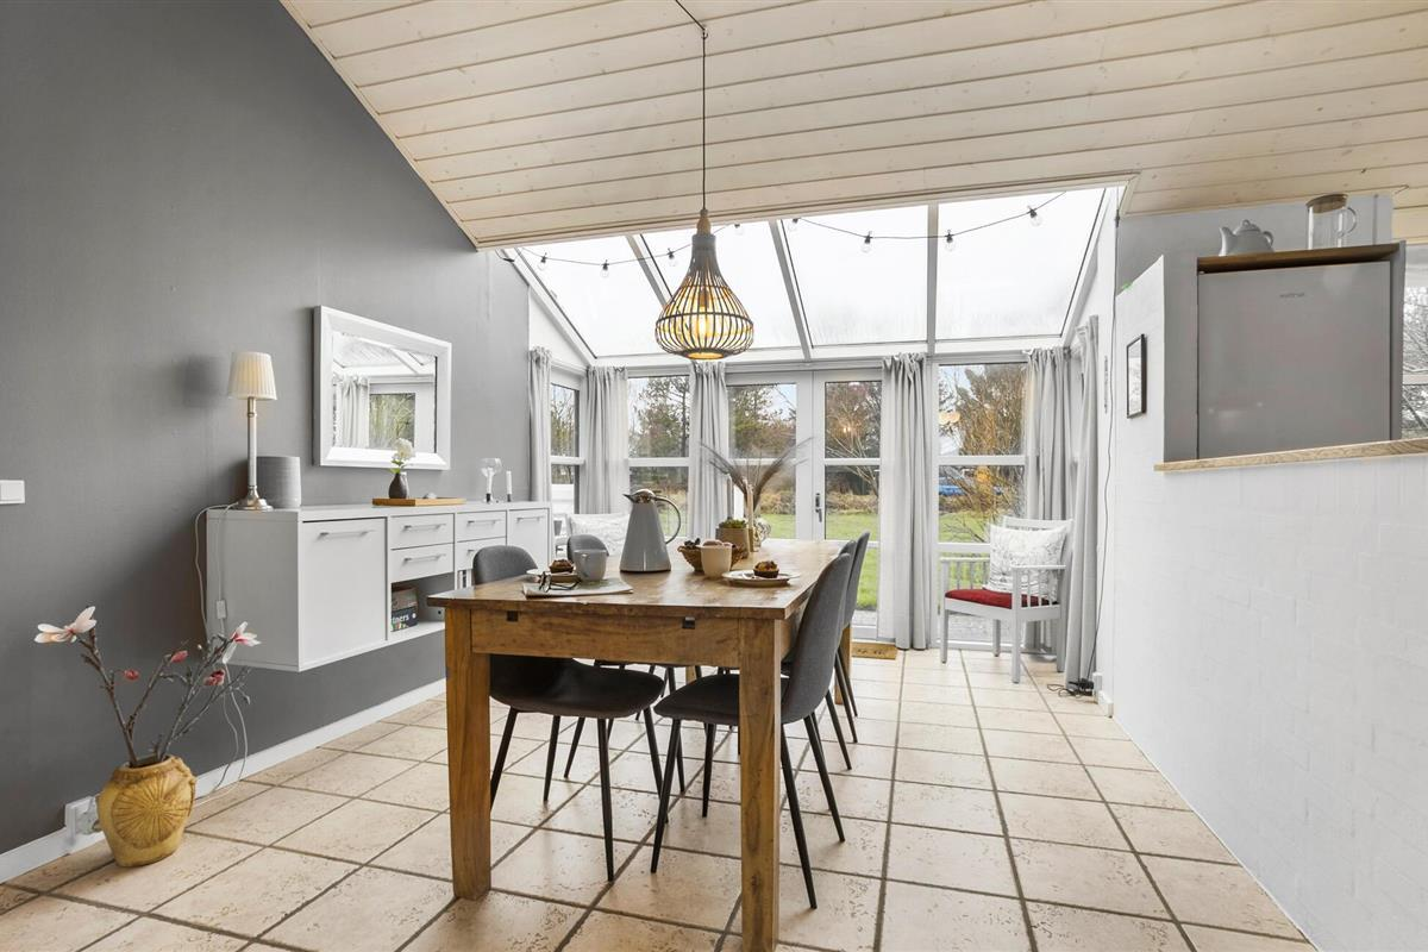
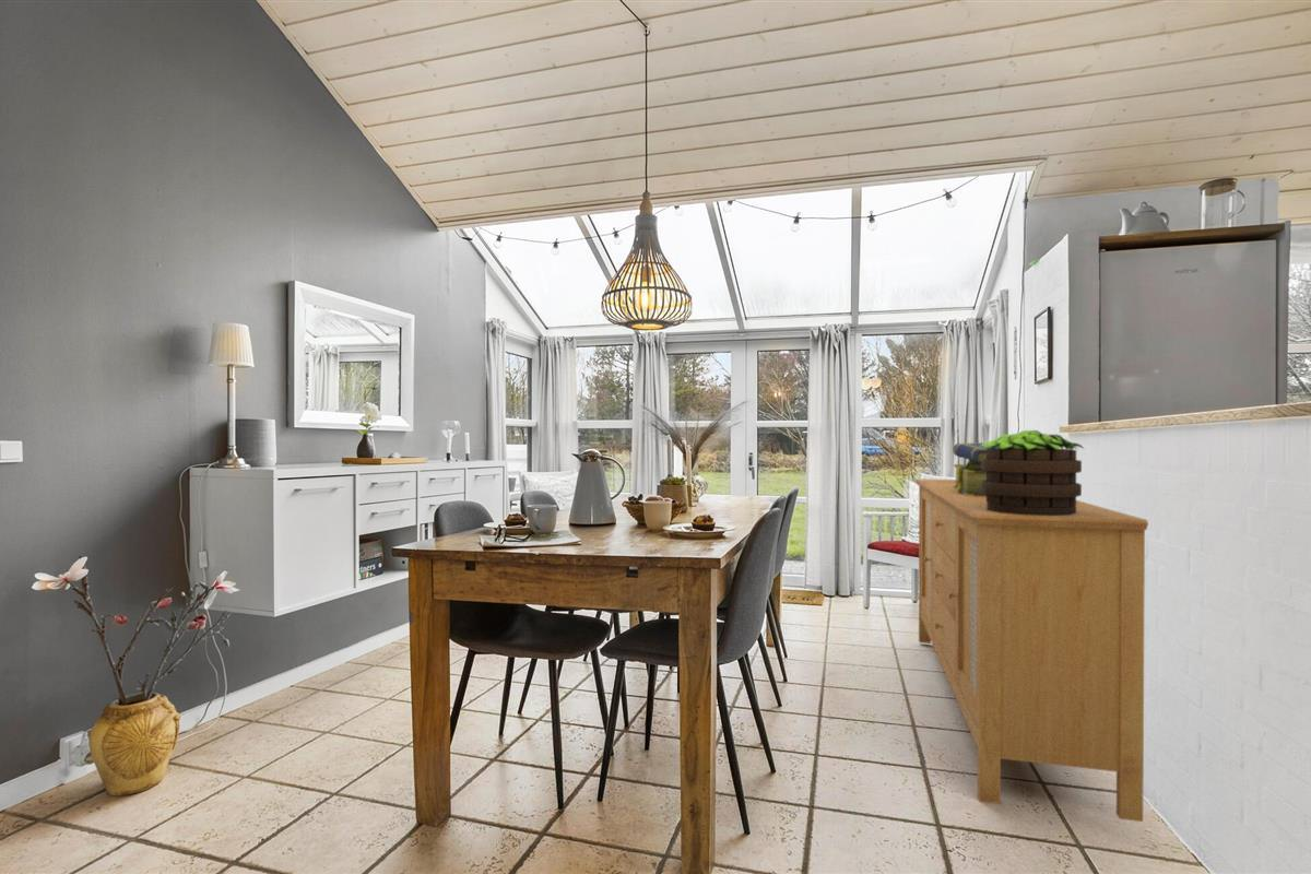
+ stack of books (985, 471)
+ sideboard (993, 599)
+ potted plant (1029, 470)
